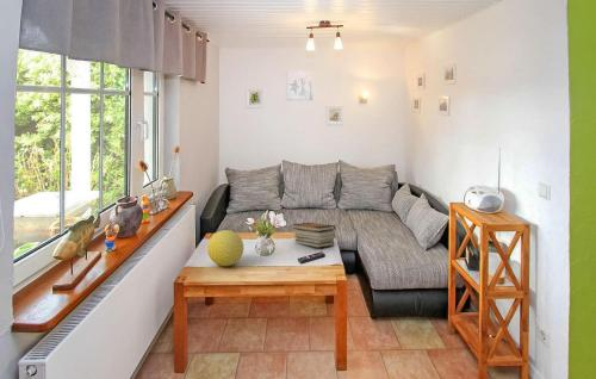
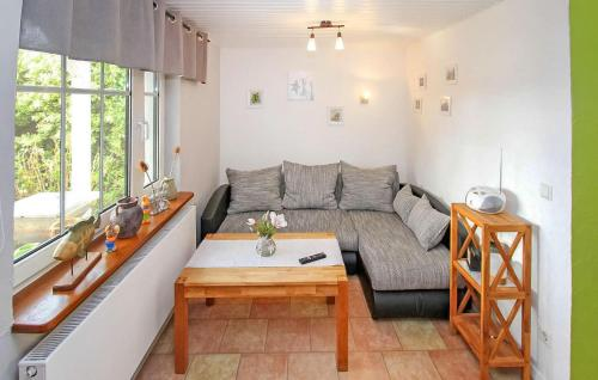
- decorative ball (225, 248)
- book stack (313, 234)
